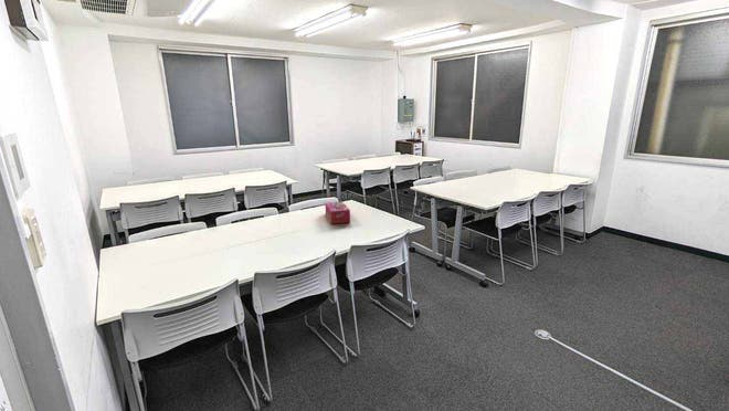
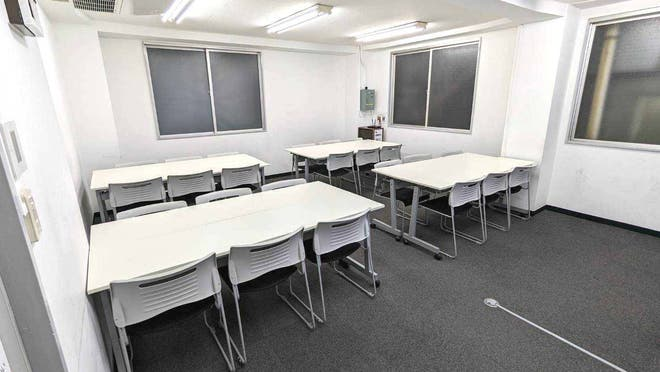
- tissue box (337, 212)
